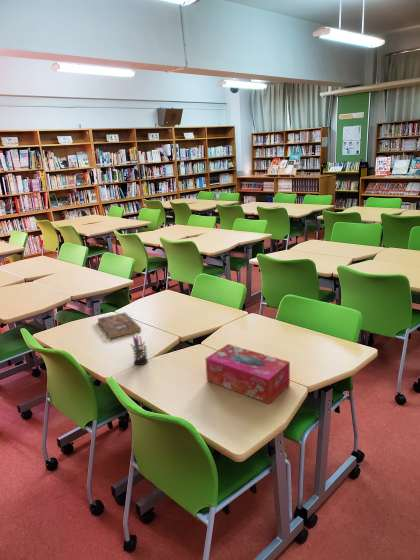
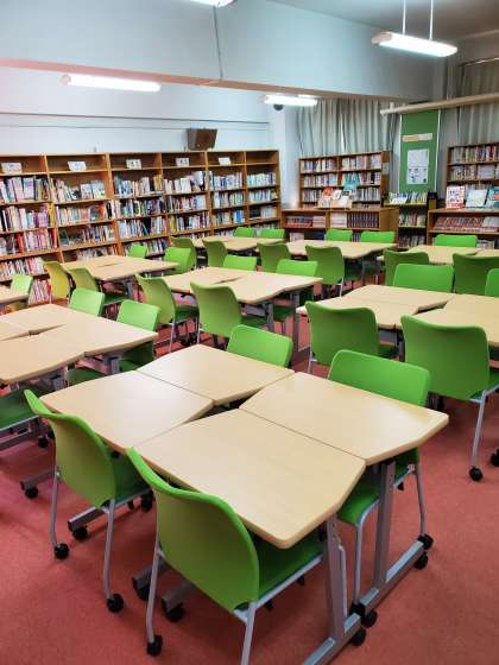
- pen holder (137, 350)
- bible (118, 324)
- tissue box (247, 371)
